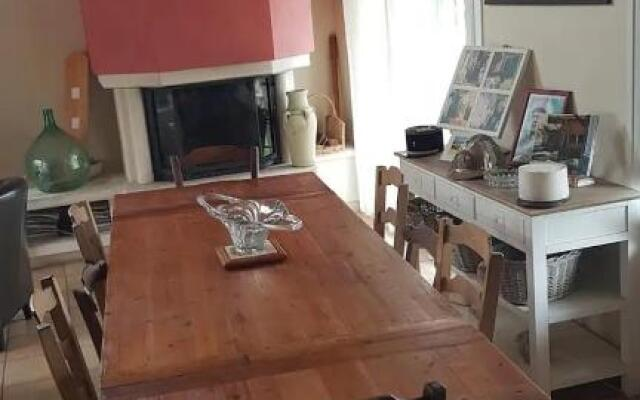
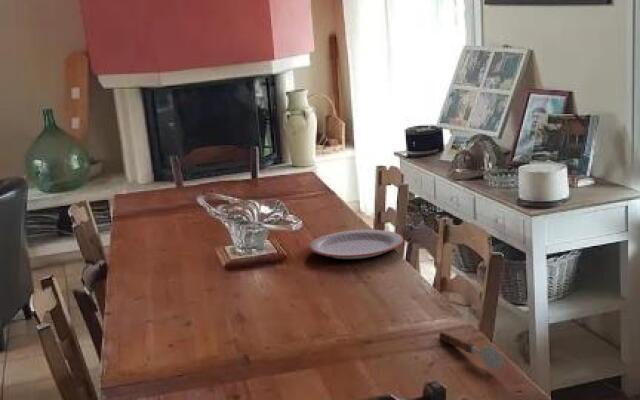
+ plate (356, 245)
+ soupspoon (468, 344)
